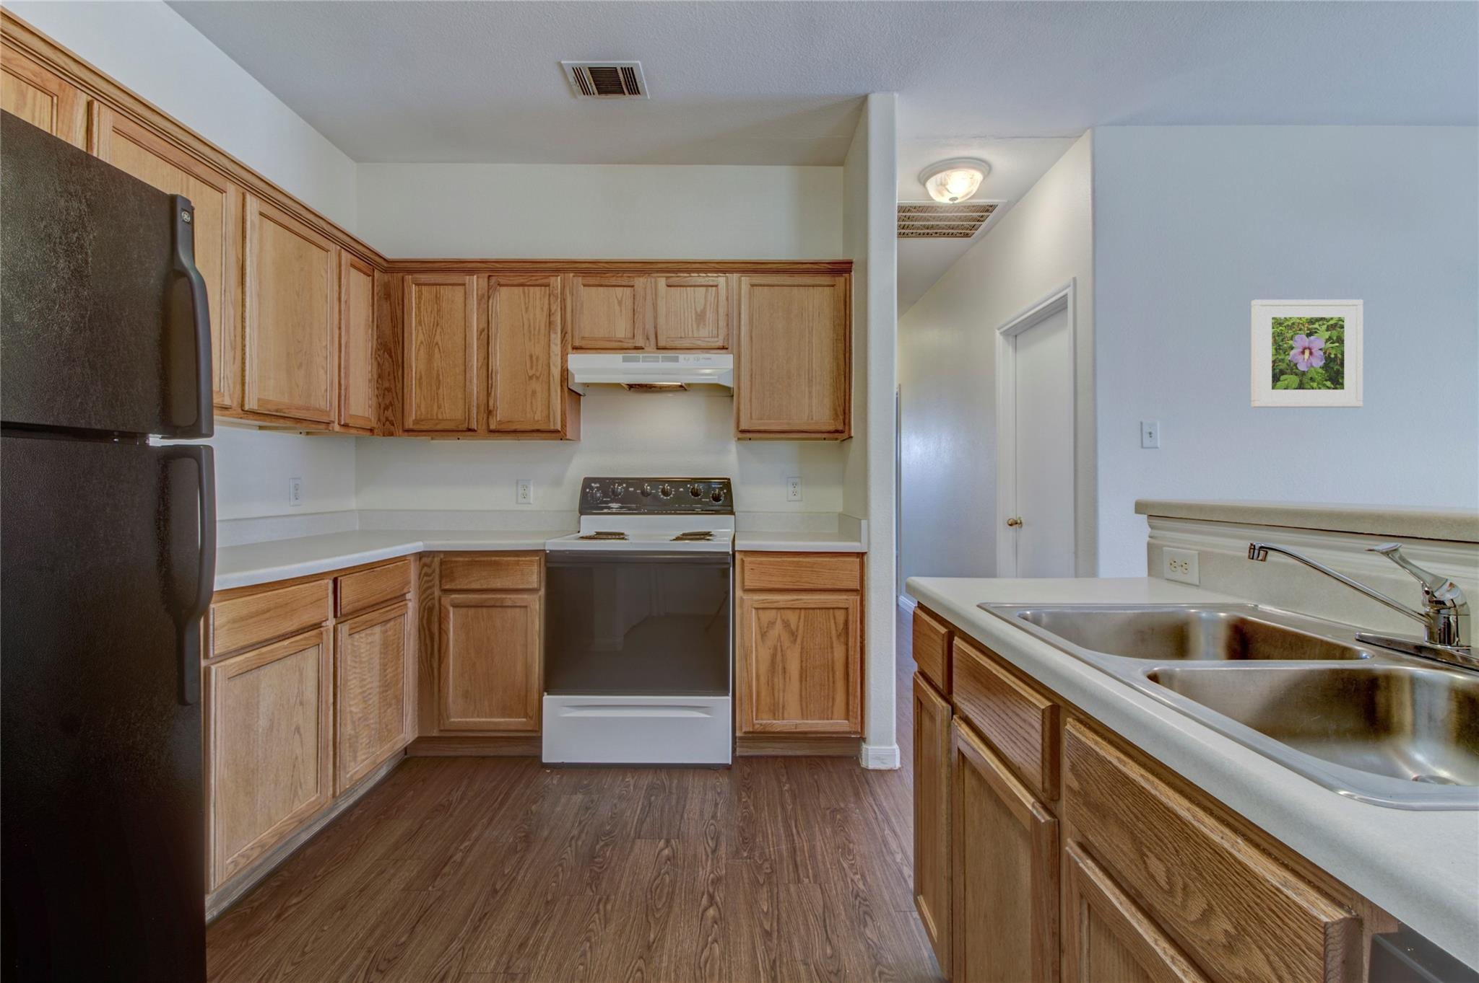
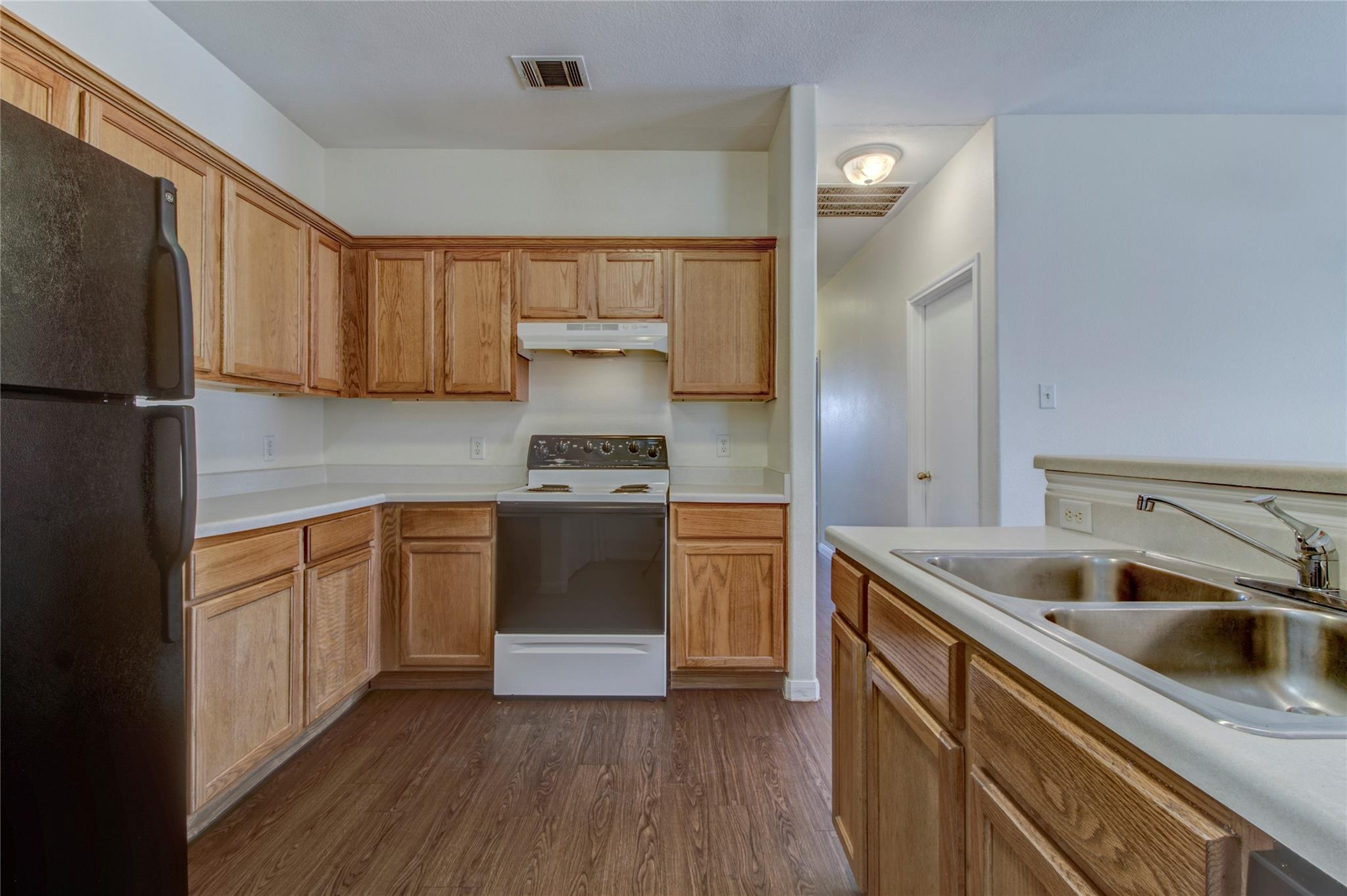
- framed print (1307, 353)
